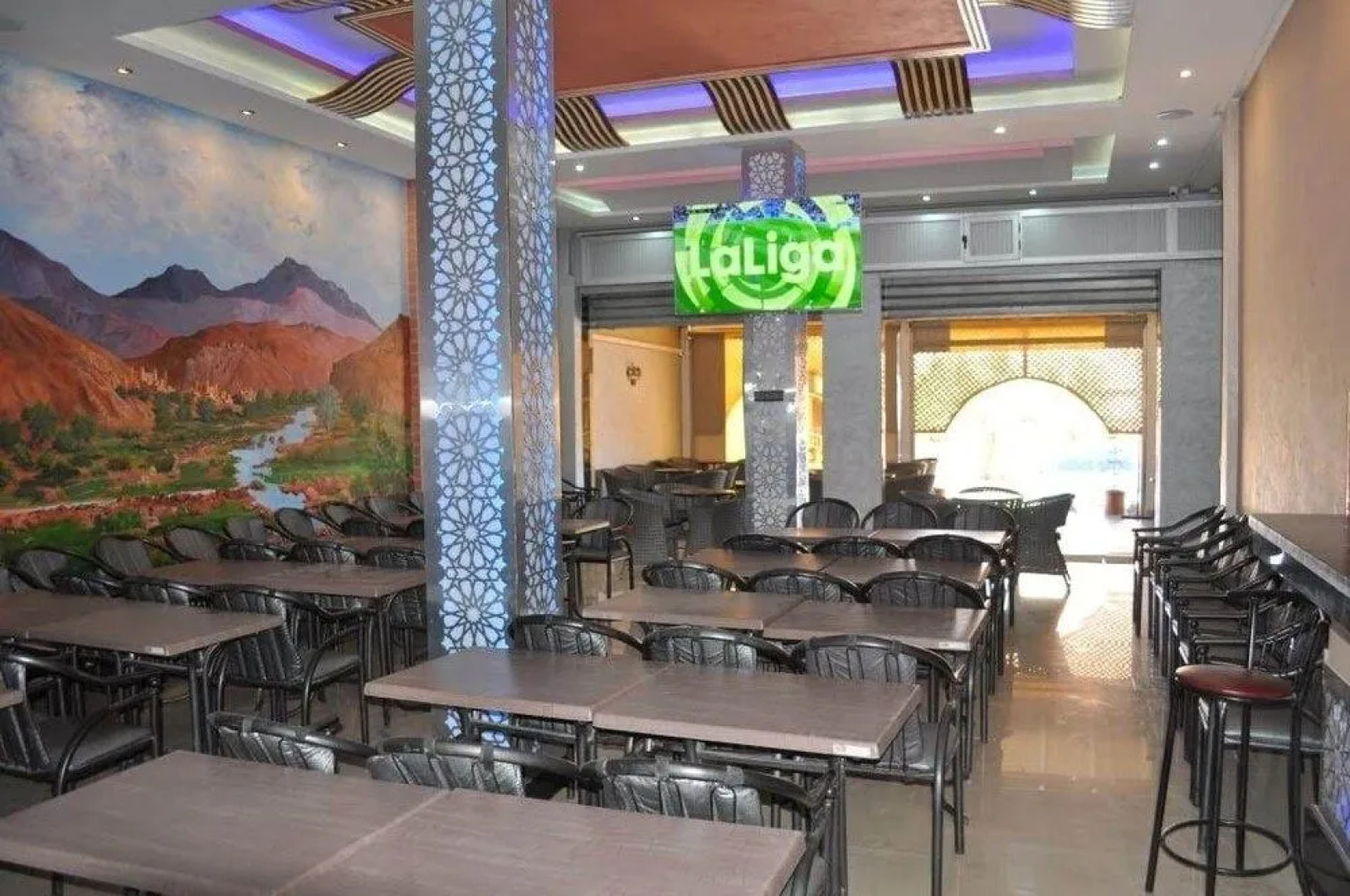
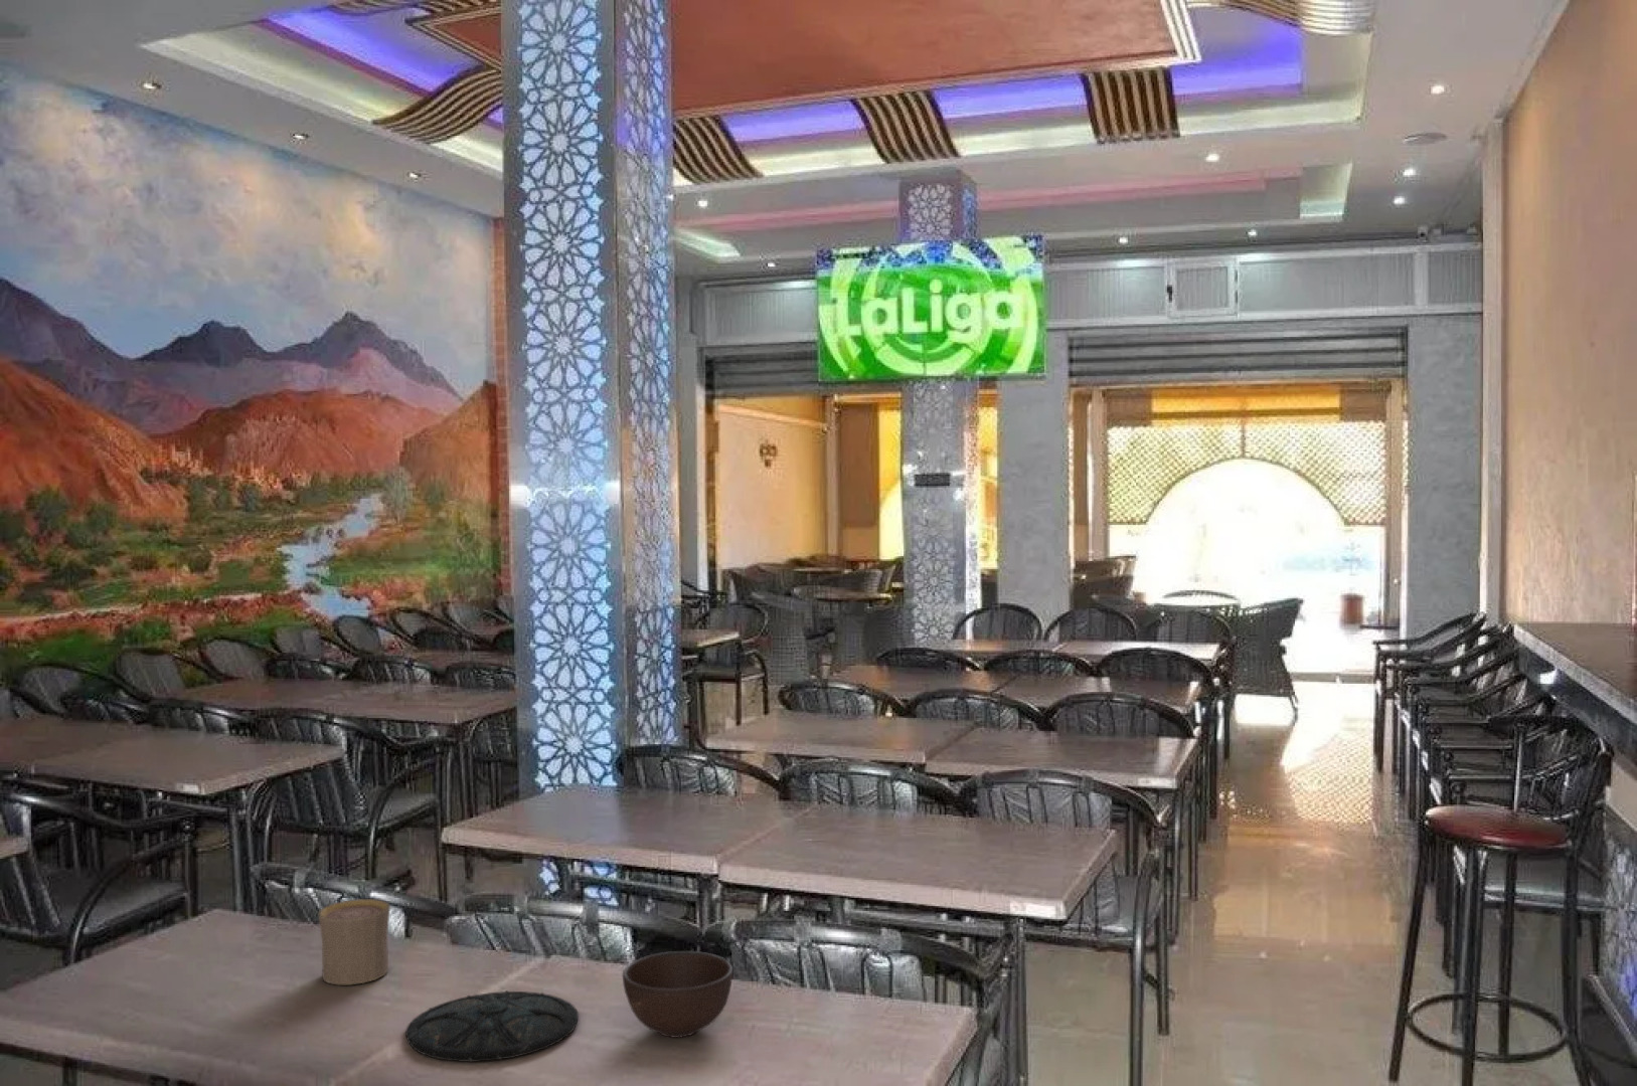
+ bowl (678, 1000)
+ cup (354, 942)
+ plate (494, 1014)
